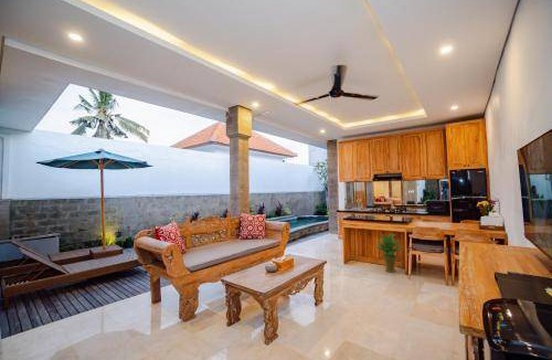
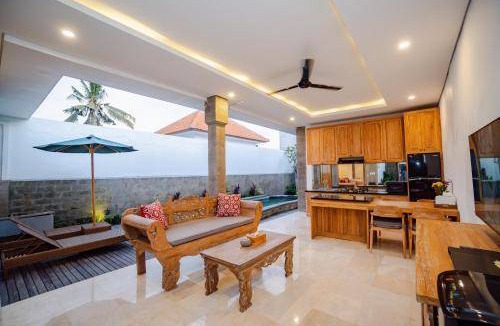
- potted plant (389, 252)
